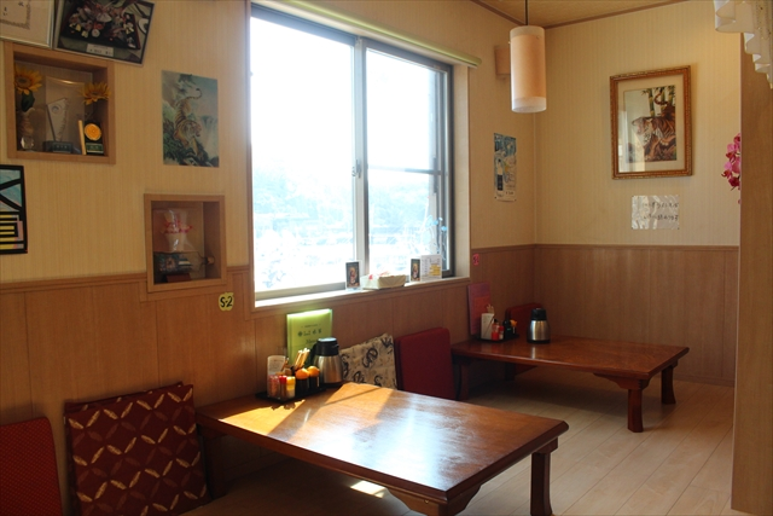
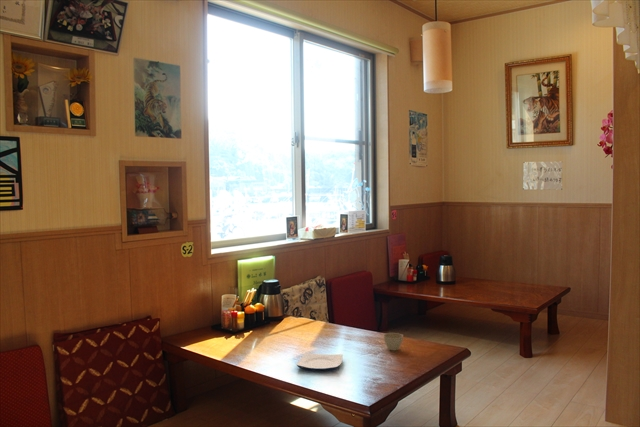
+ flower pot (393, 342)
+ plate (320, 362)
